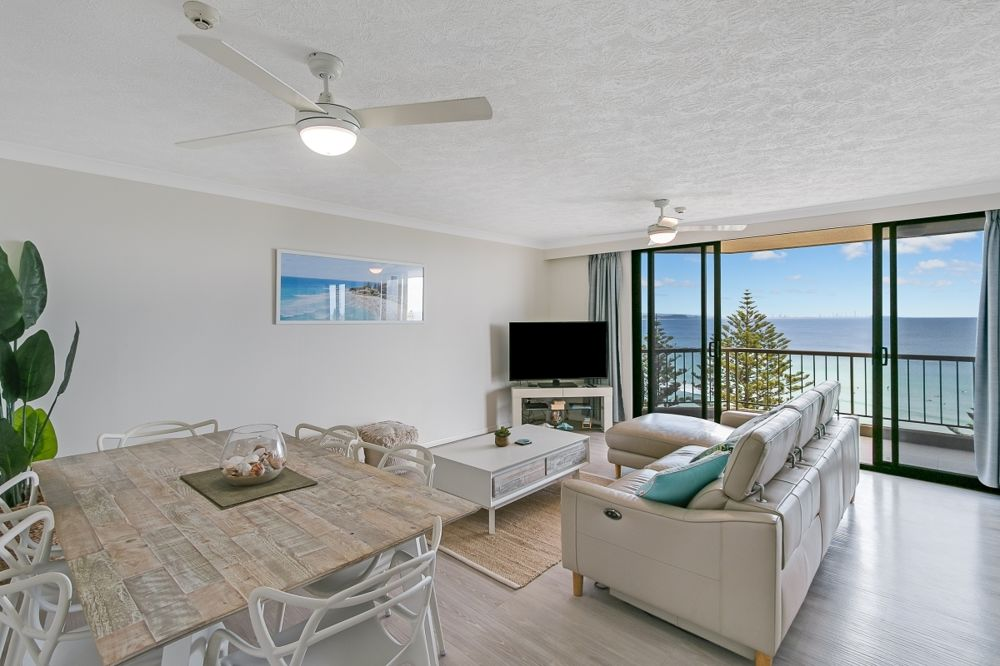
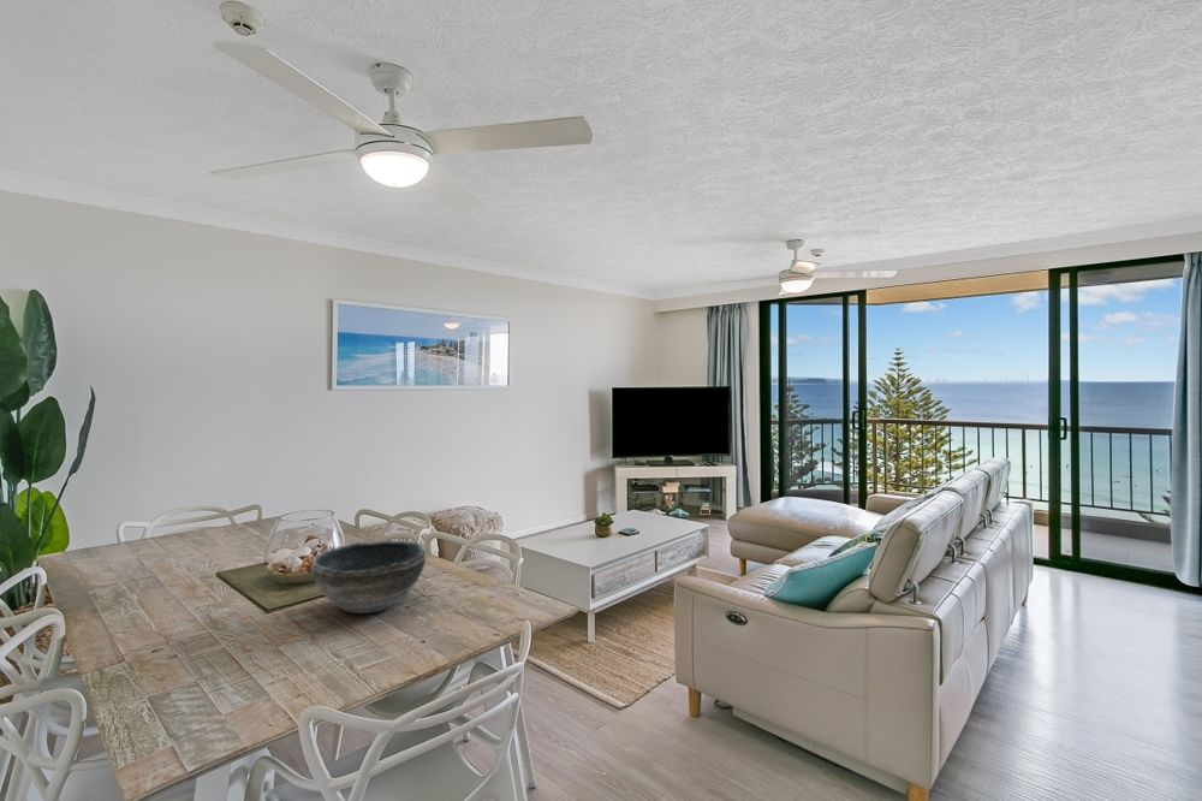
+ bowl (370, 578)
